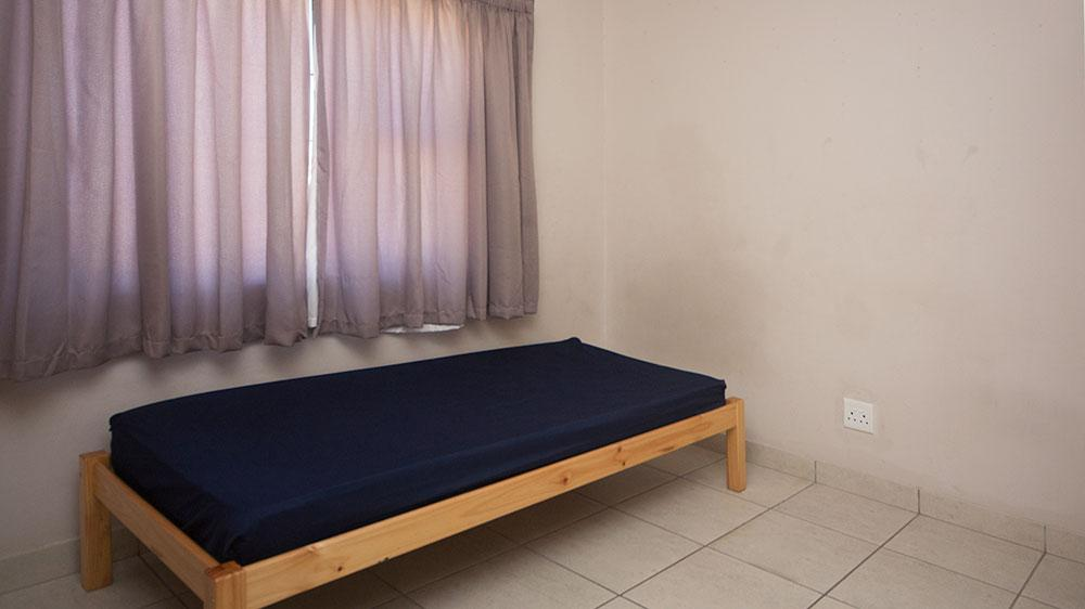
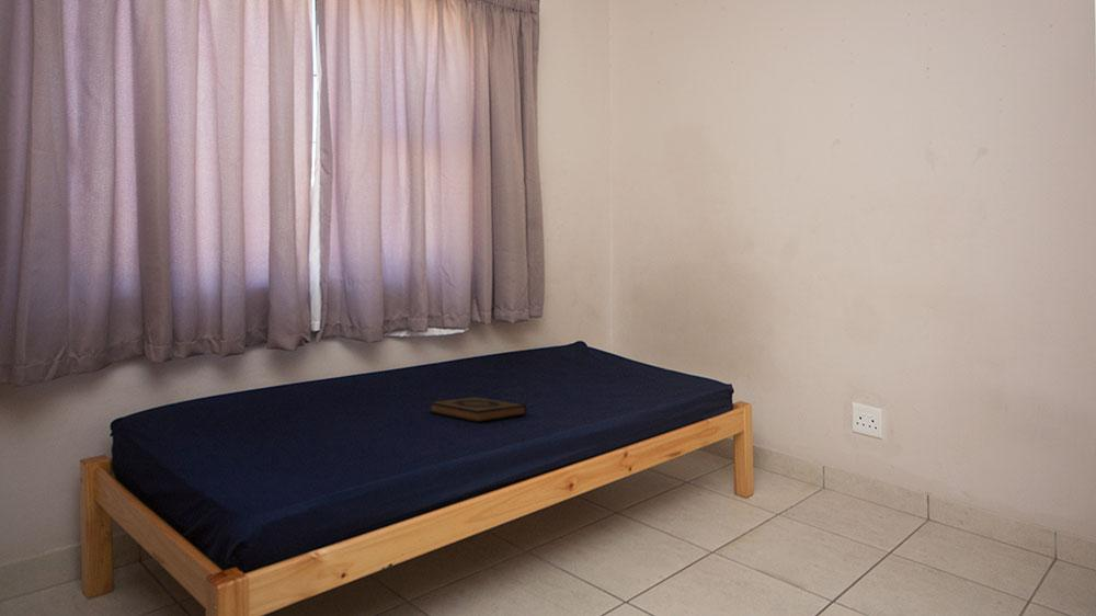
+ hardback book (477, 408)
